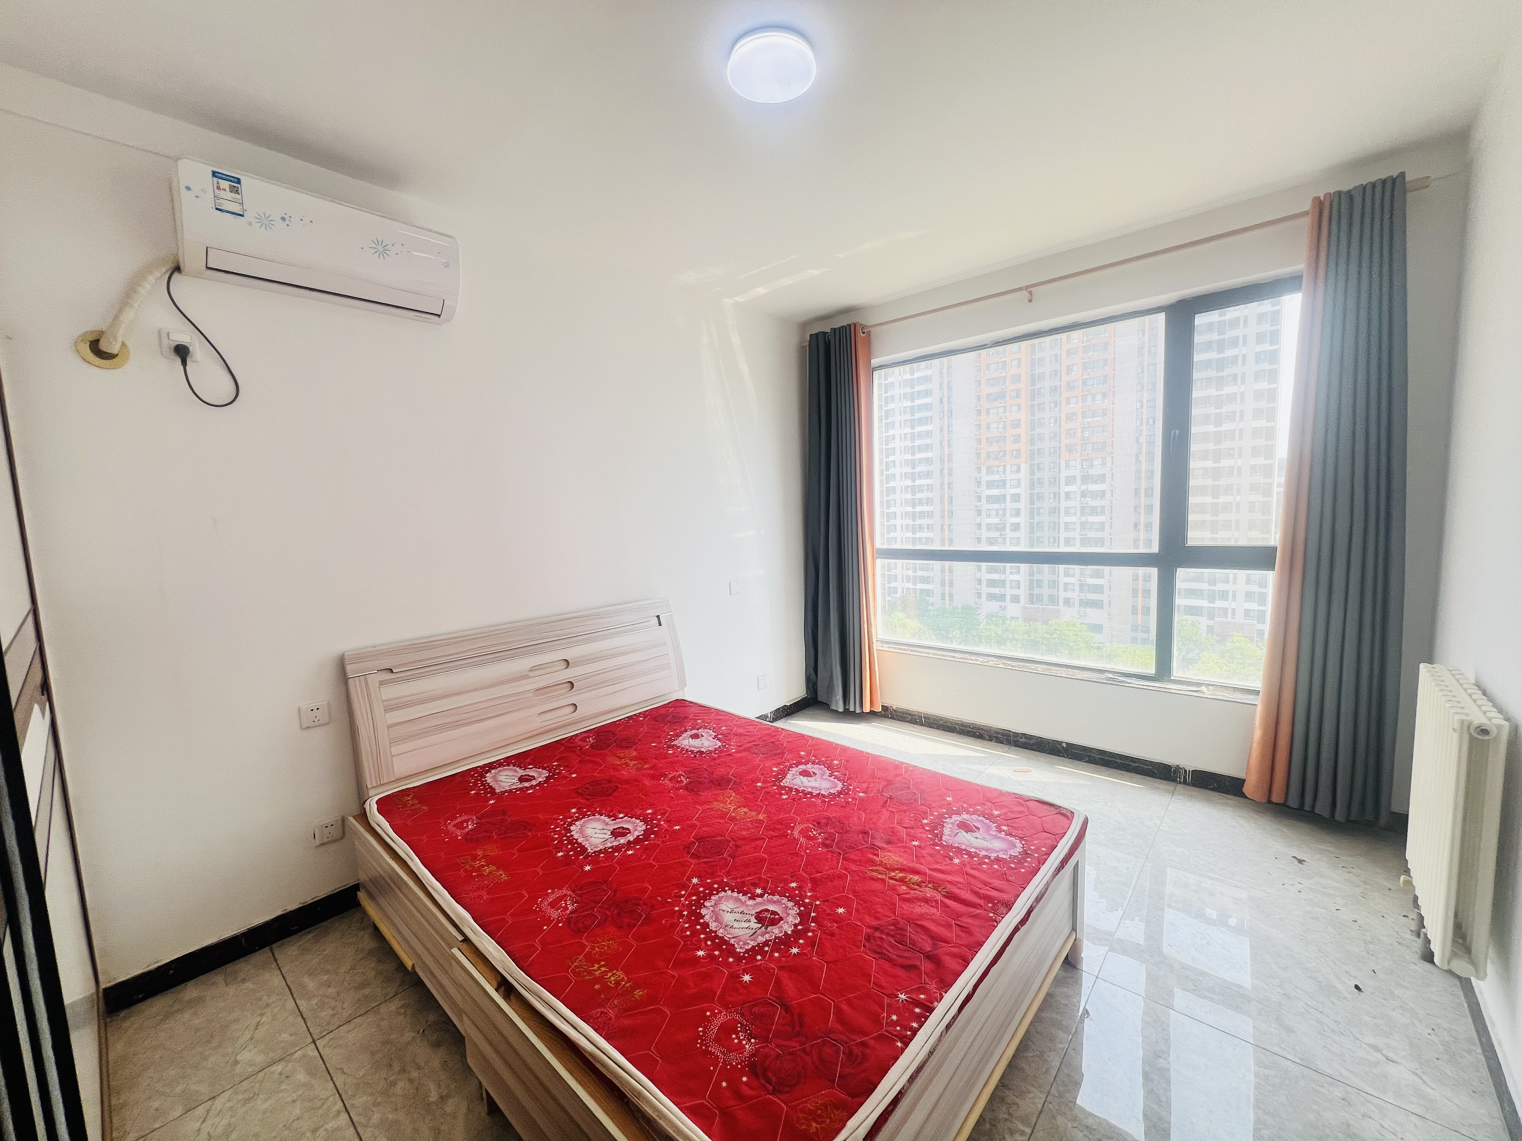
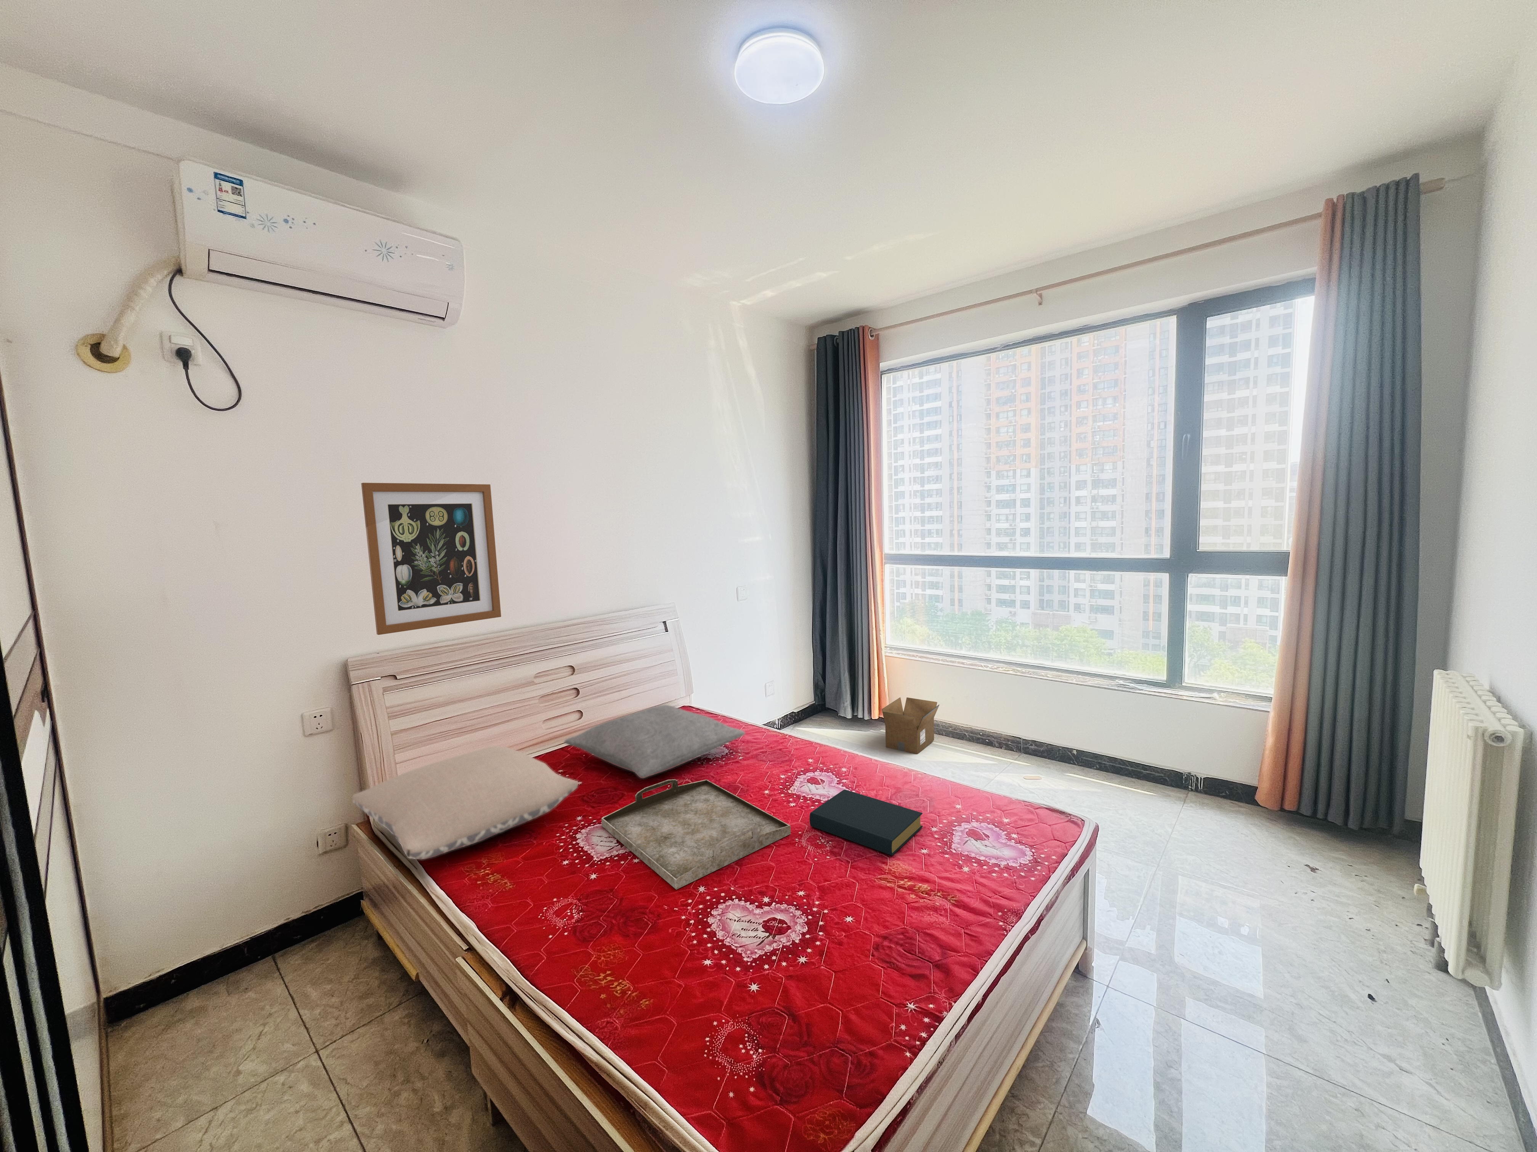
+ pillow (656, 737)
+ wall art (437, 555)
+ cardboard box (911, 725)
+ hardback book (865, 819)
+ serving tray (693, 818)
+ pillow (467, 791)
